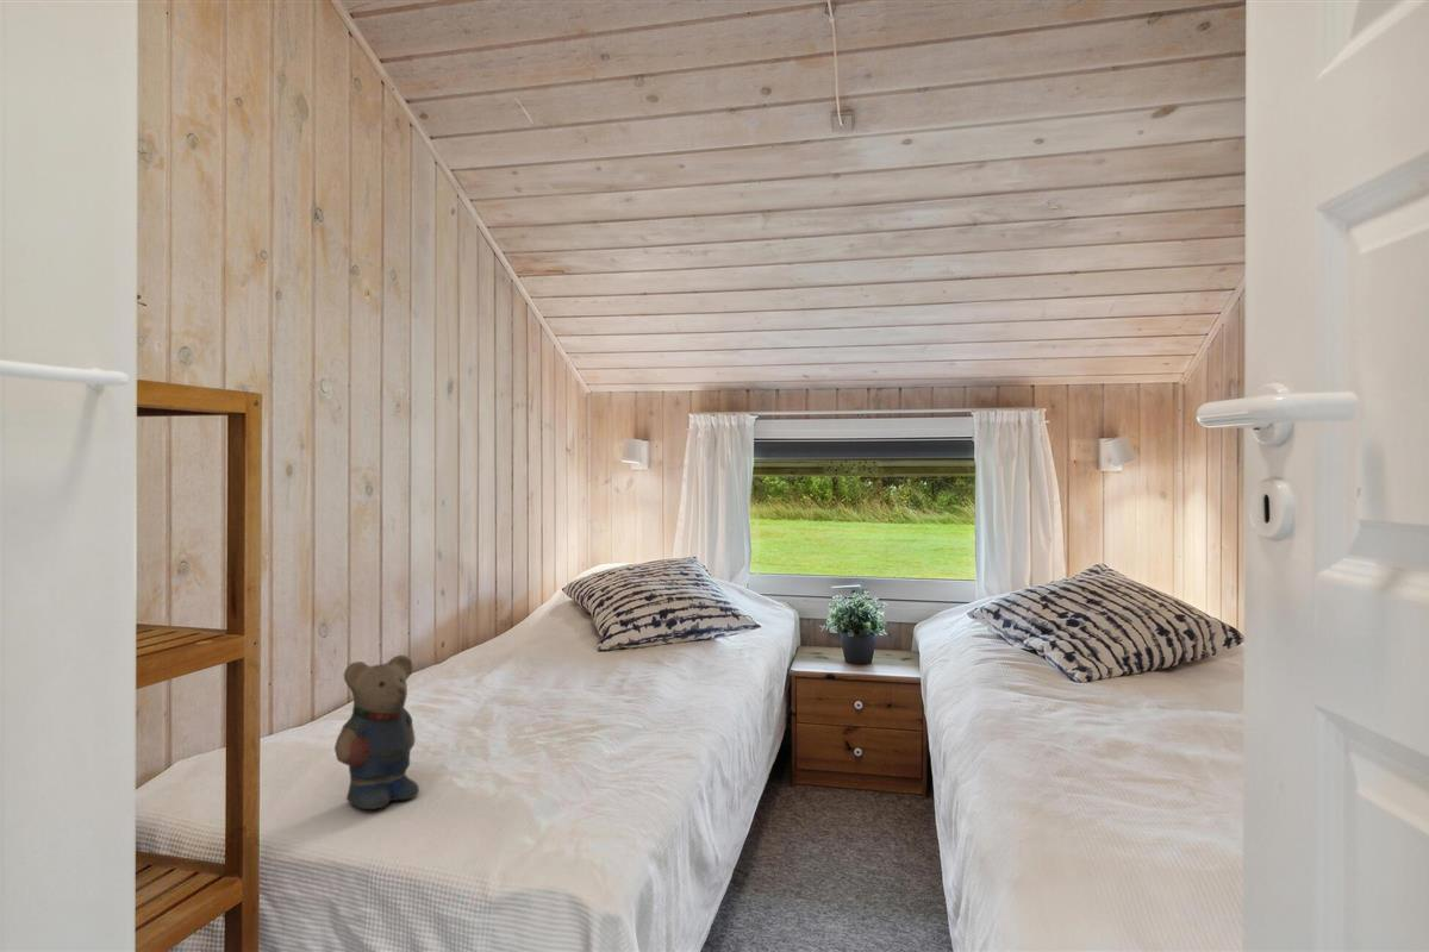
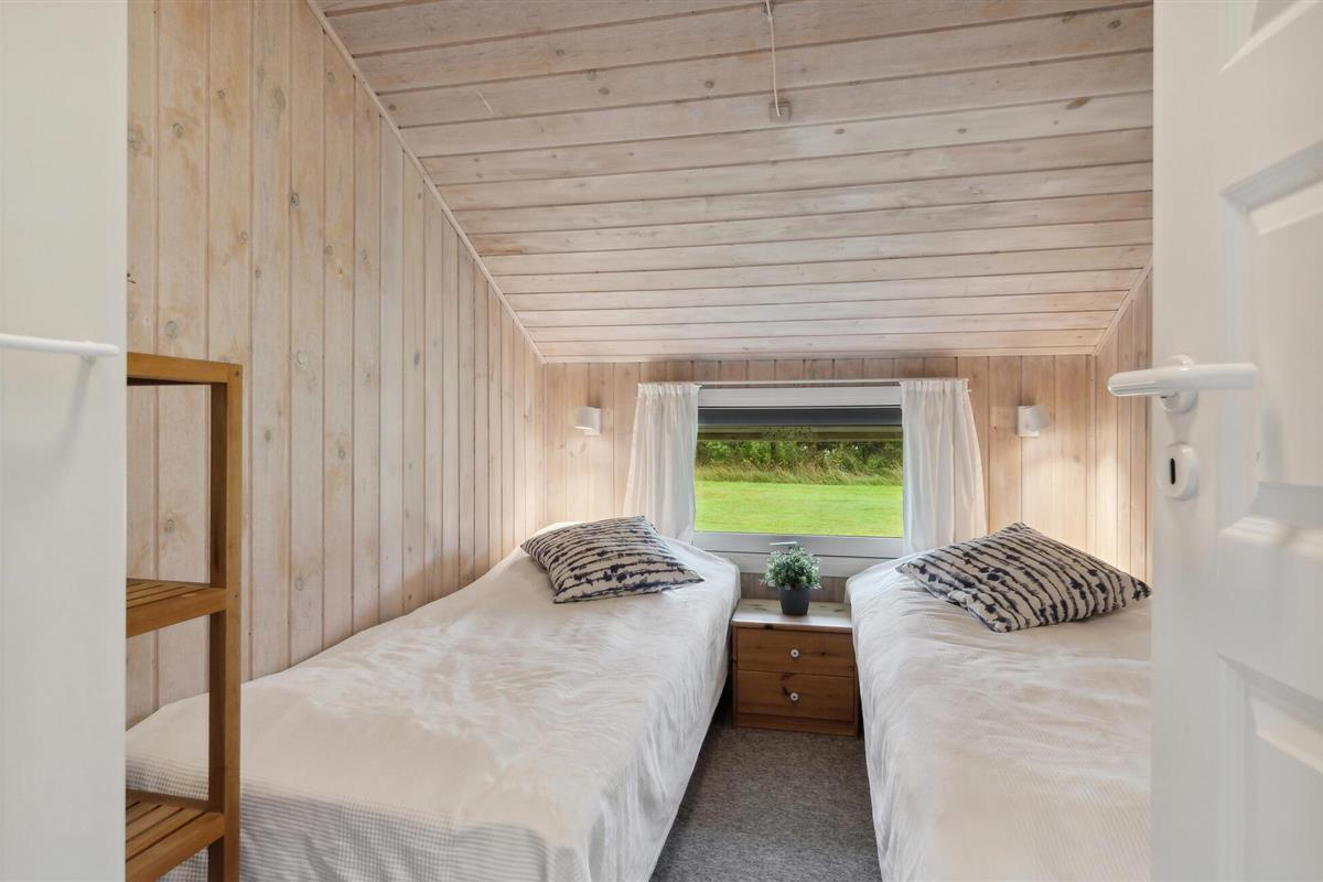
- teddy bear (376, 728)
